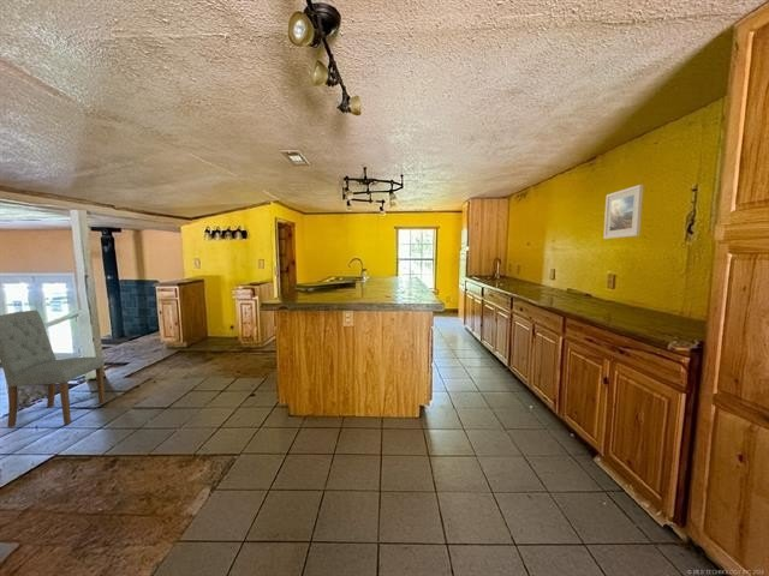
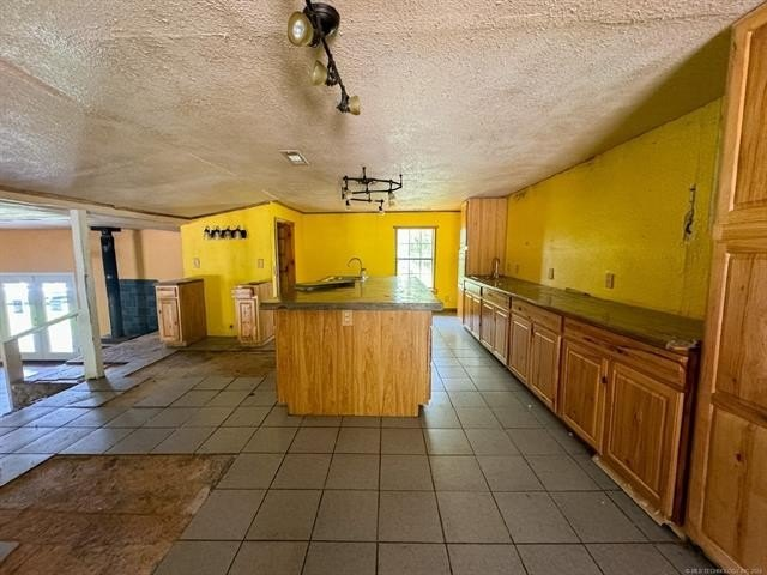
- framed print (621, 214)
- dining chair (52, 364)
